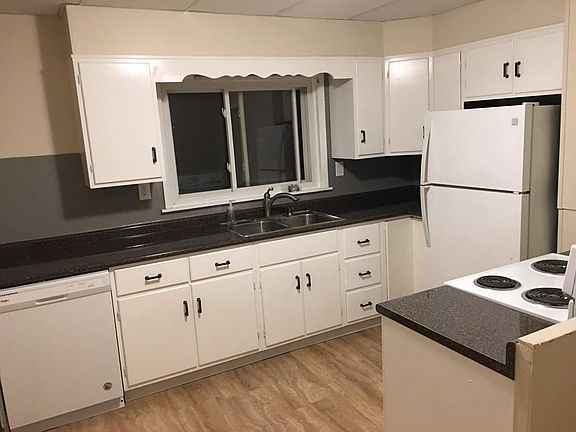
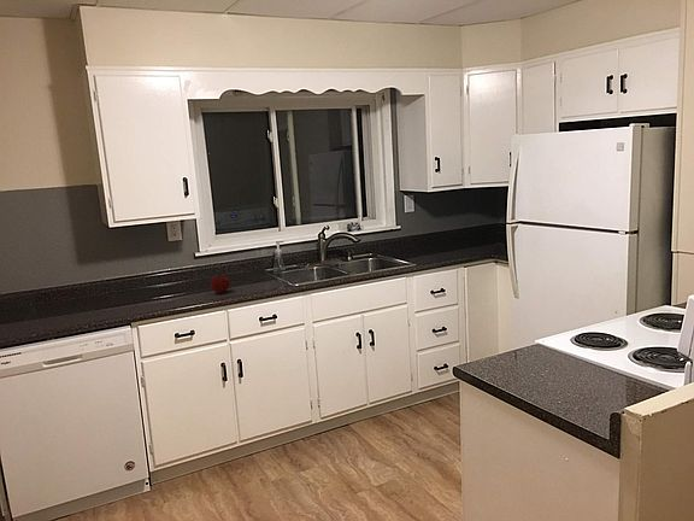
+ fruit (219, 282)
